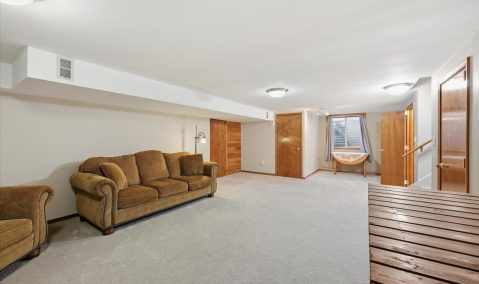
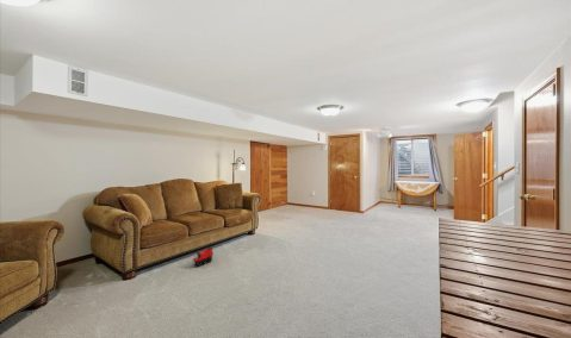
+ toy train (203, 256)
